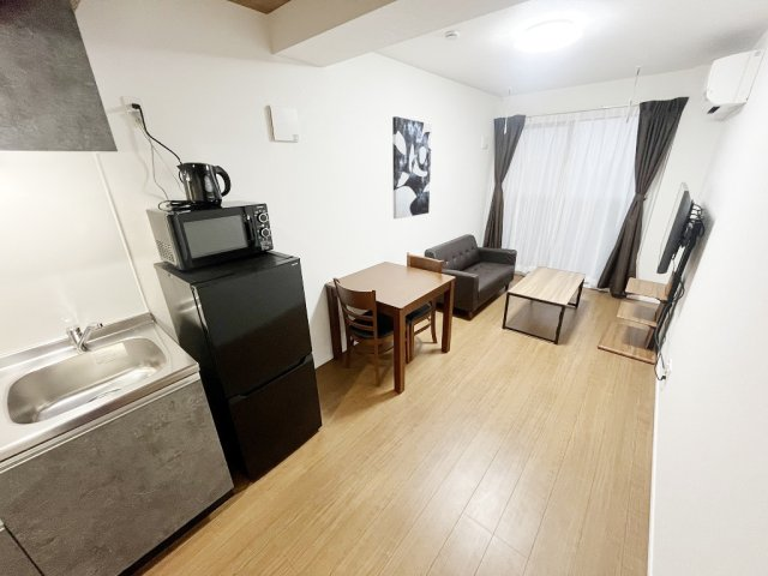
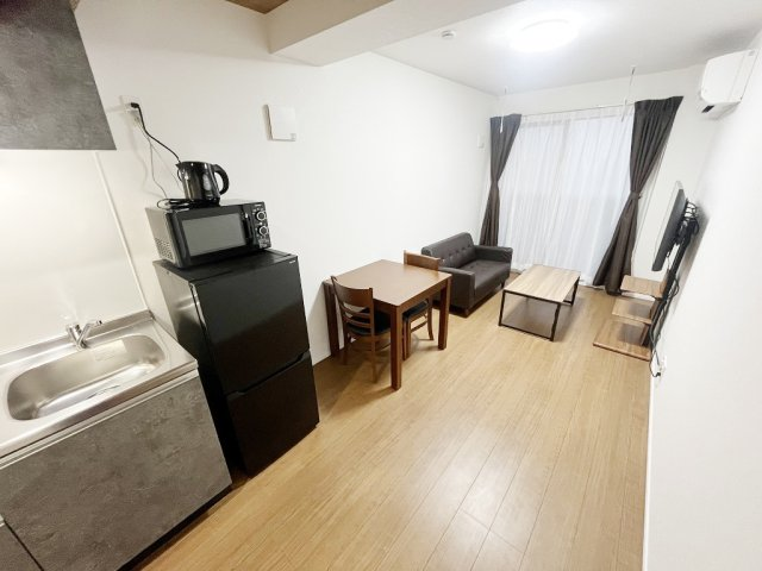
- wall art (412, 170)
